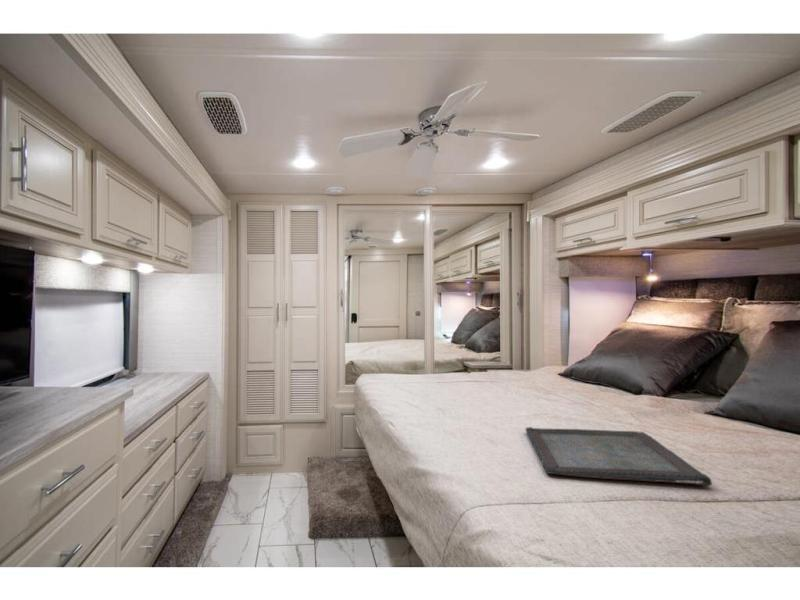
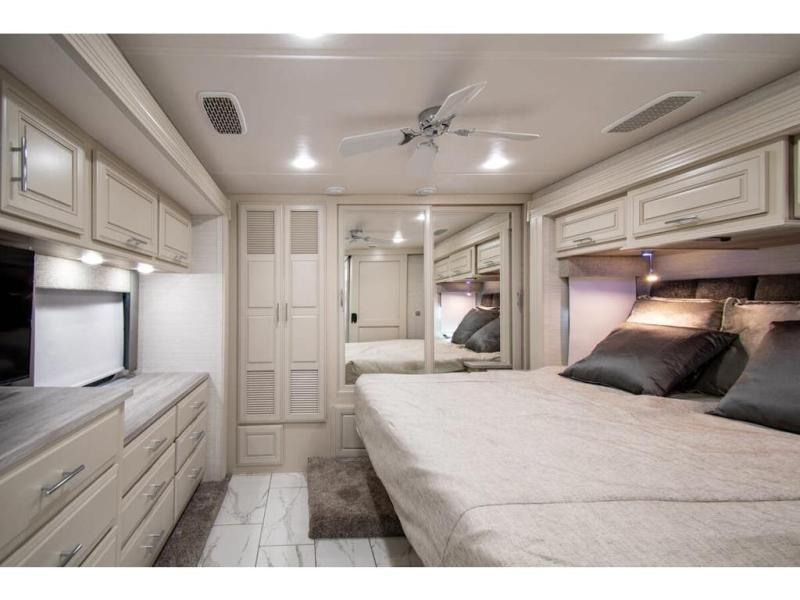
- serving tray (601, 449)
